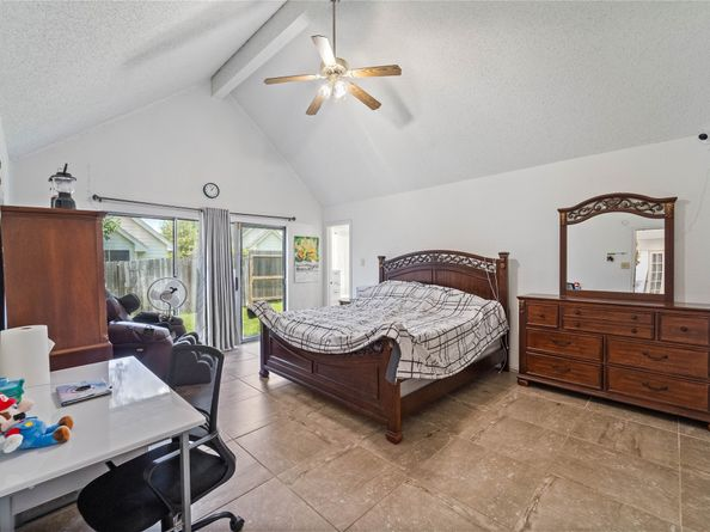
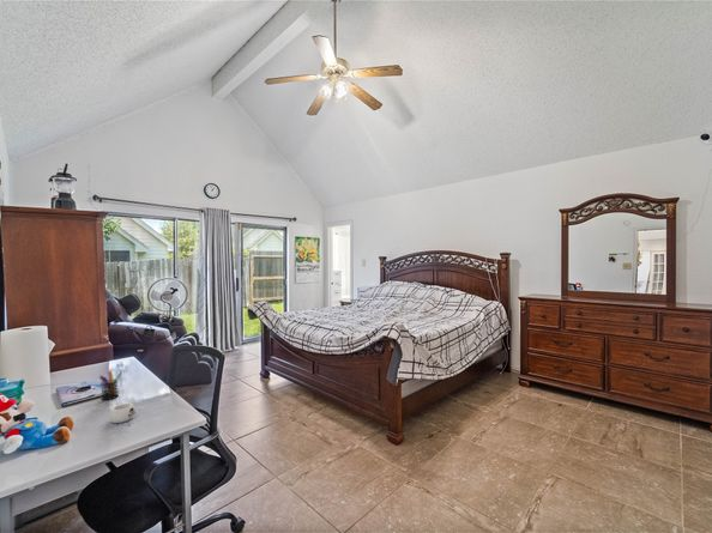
+ pen holder (111, 383)
+ mug (123, 411)
